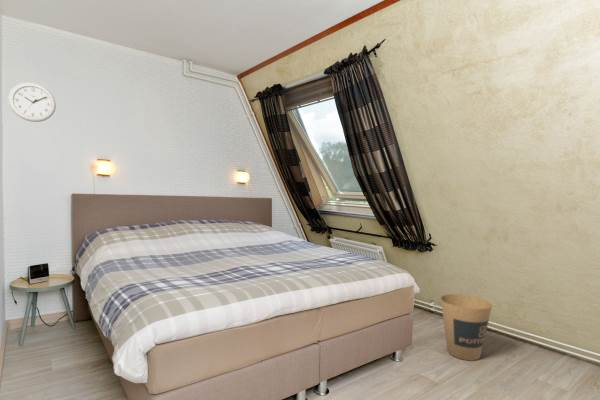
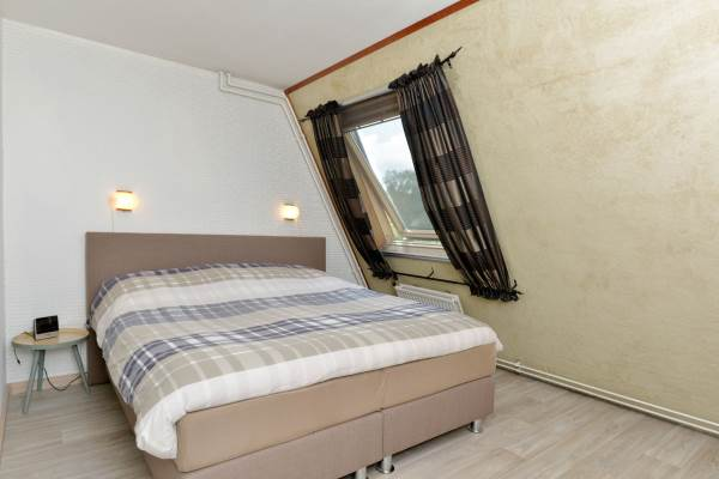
- wall clock (32, 102)
- trash can (464, 327)
